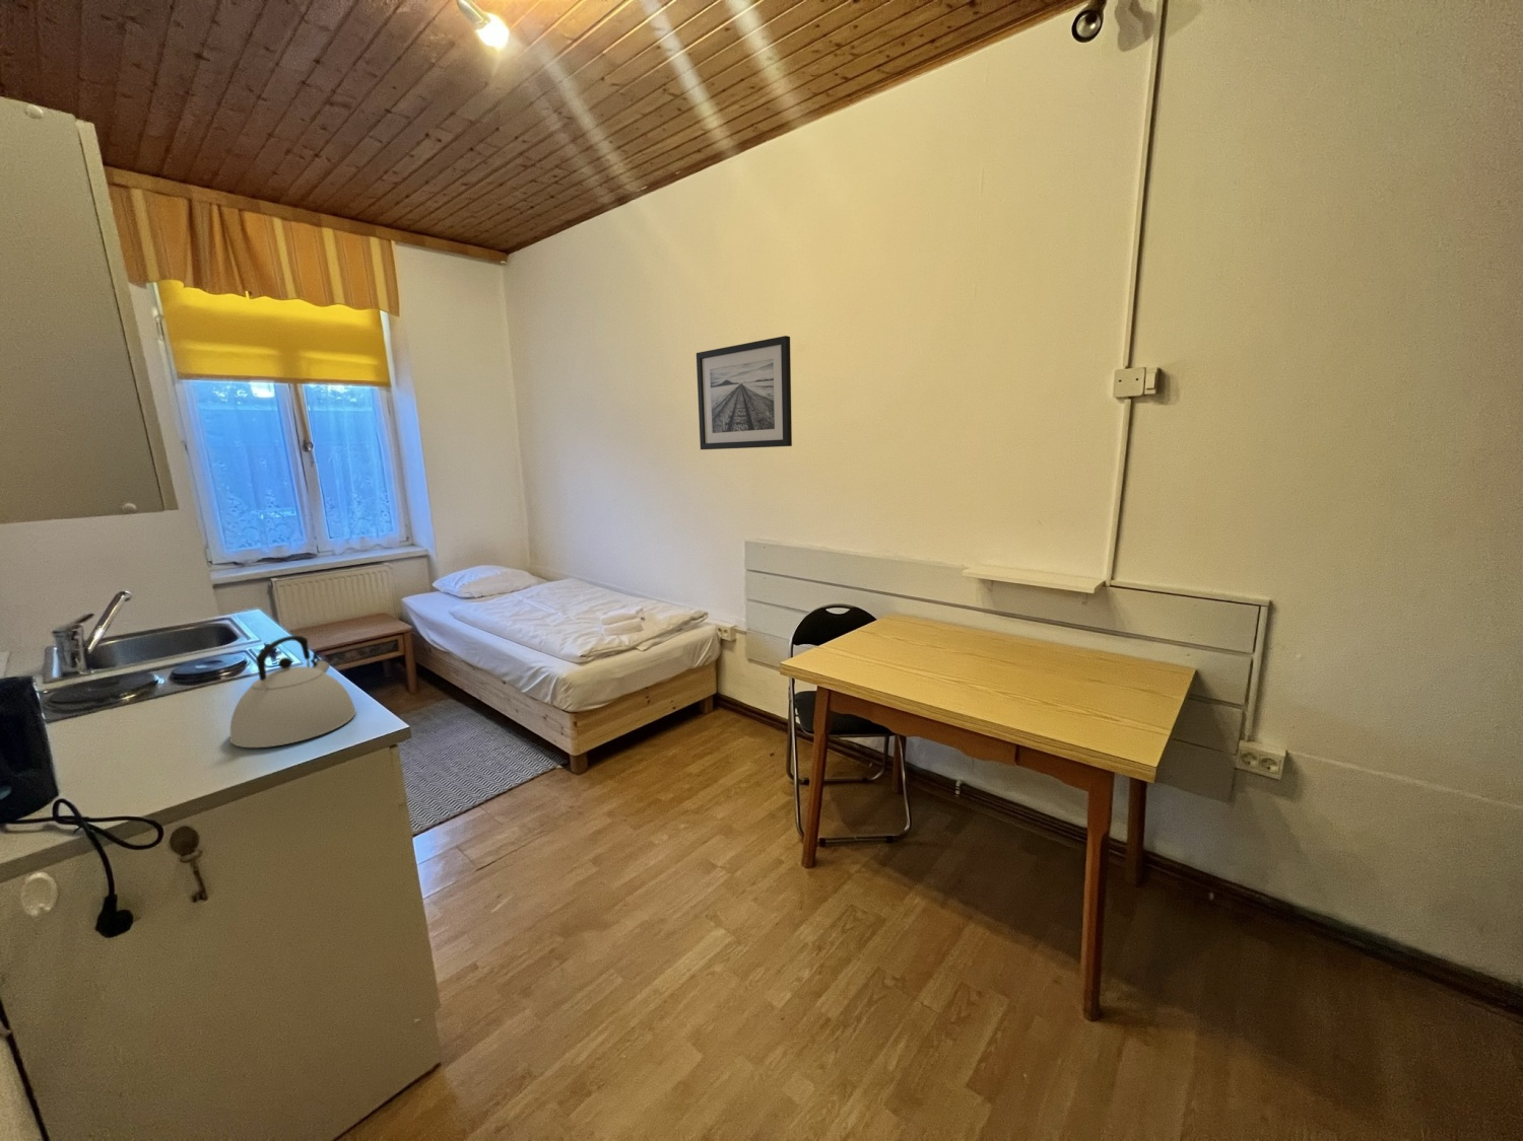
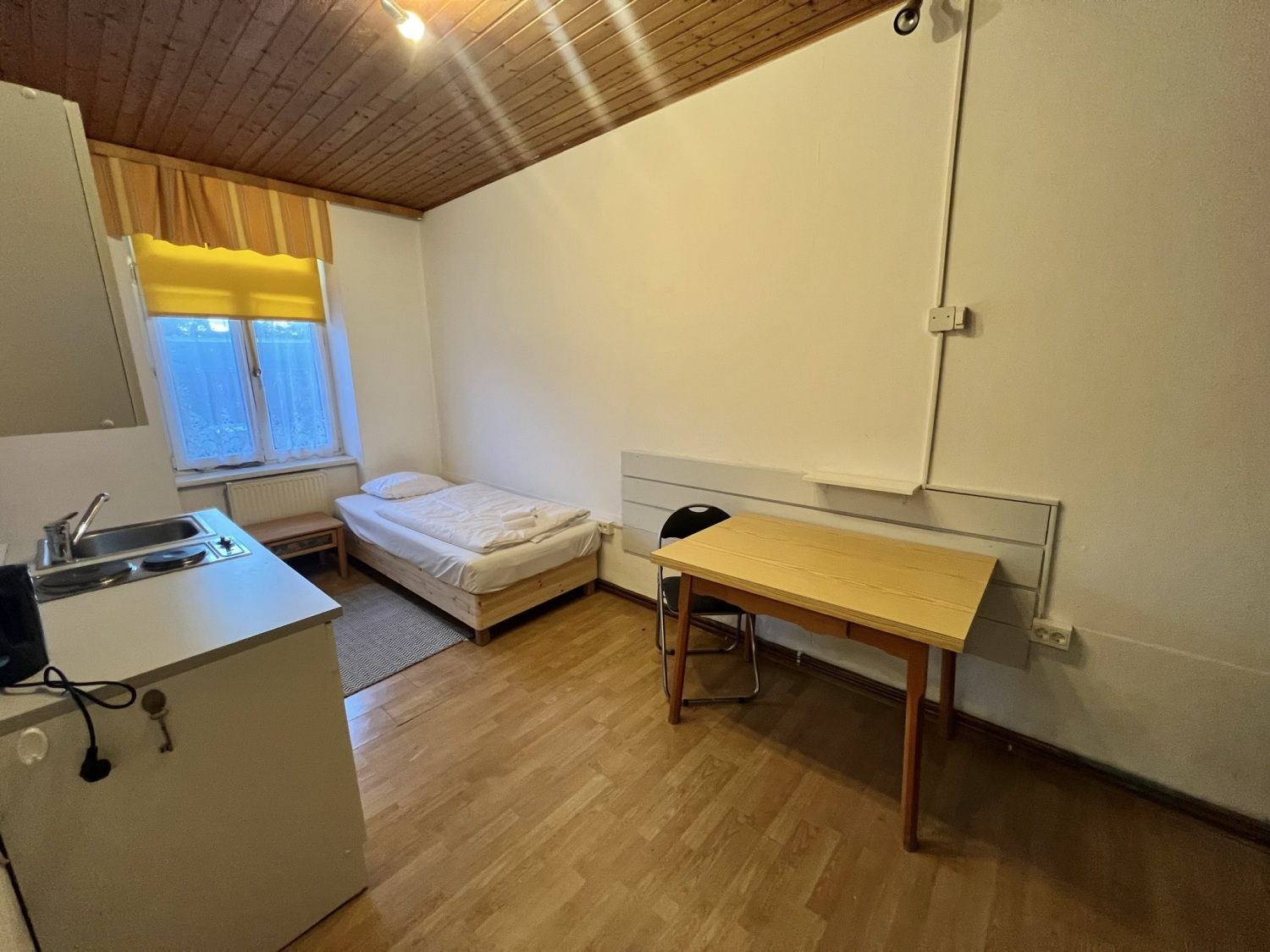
- kettle (290, 681)
- wall art (741, 397)
